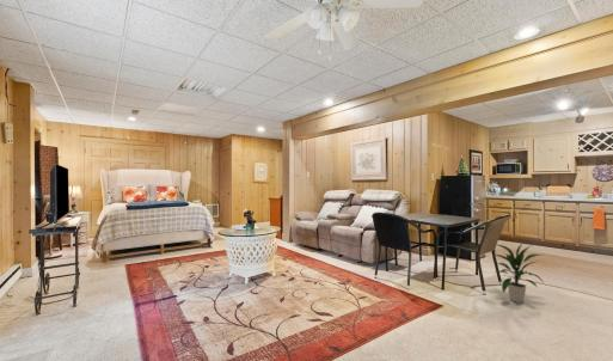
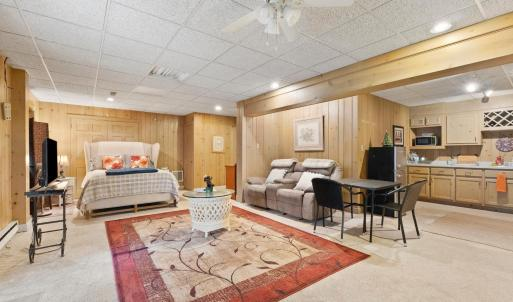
- indoor plant (514, 270)
